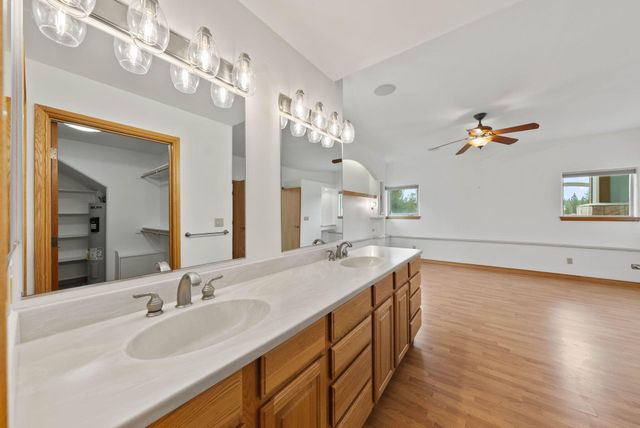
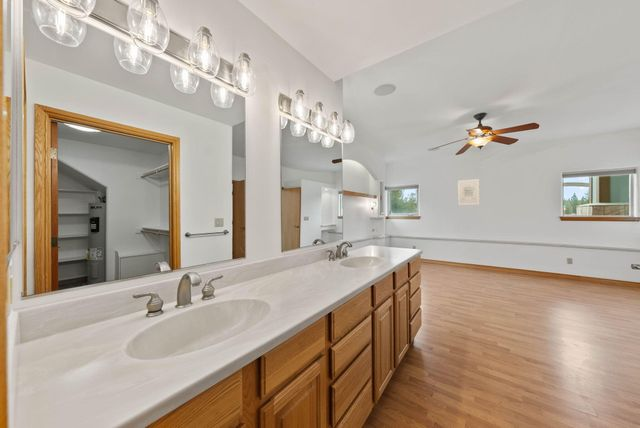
+ wall art (468, 192)
